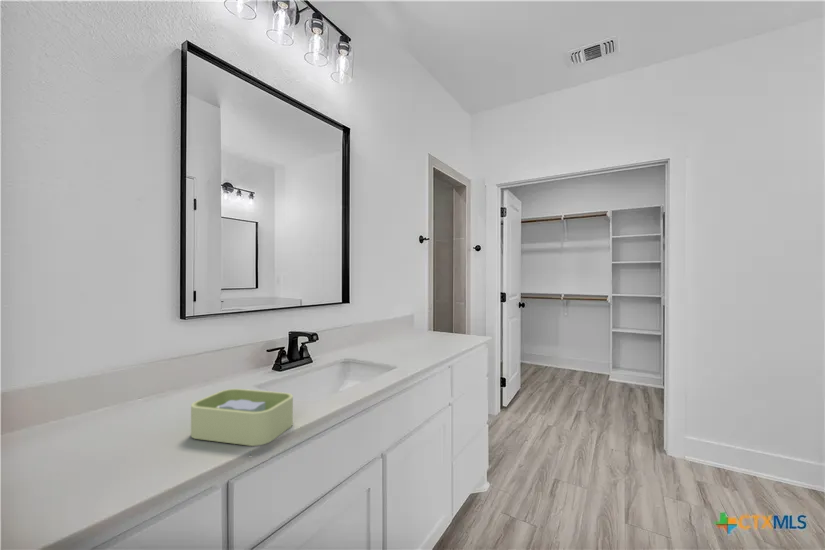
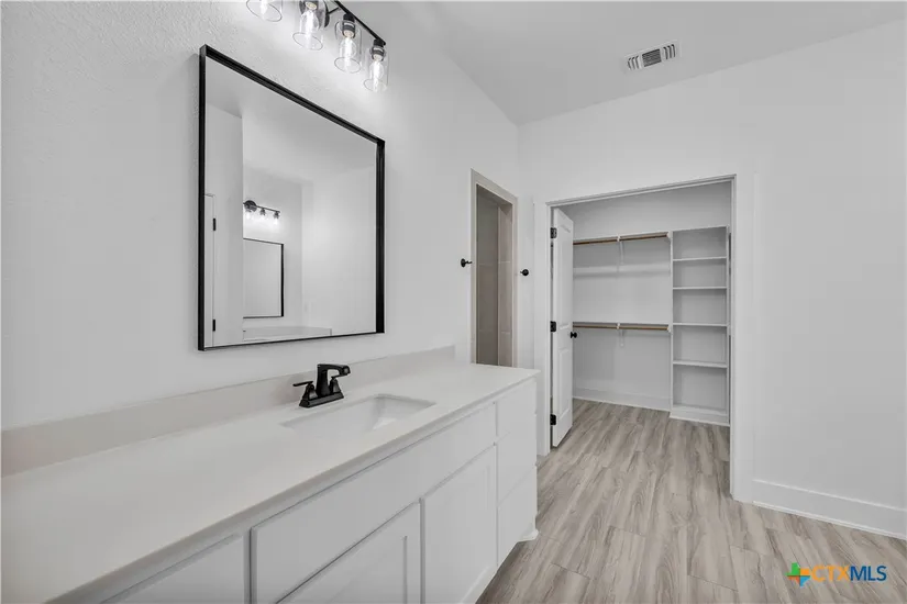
- soap dish (237, 417)
